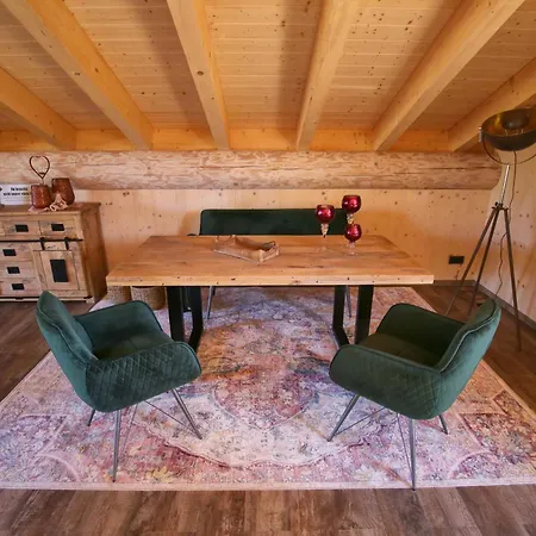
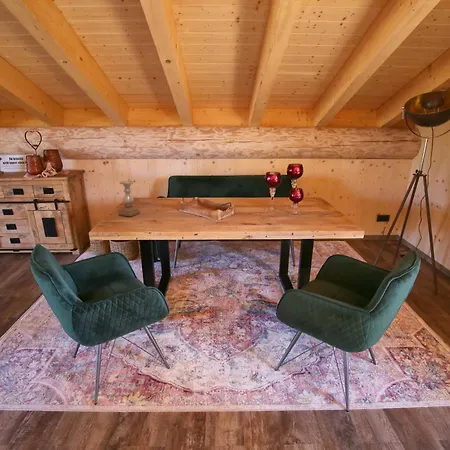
+ candle holder (128, 198)
